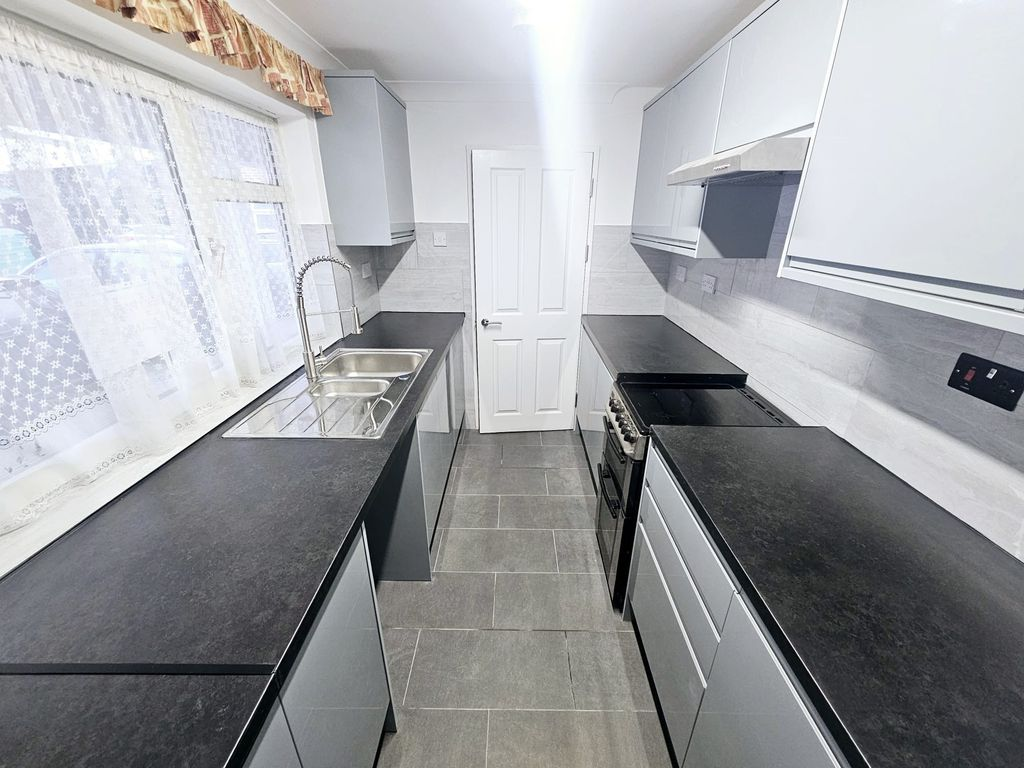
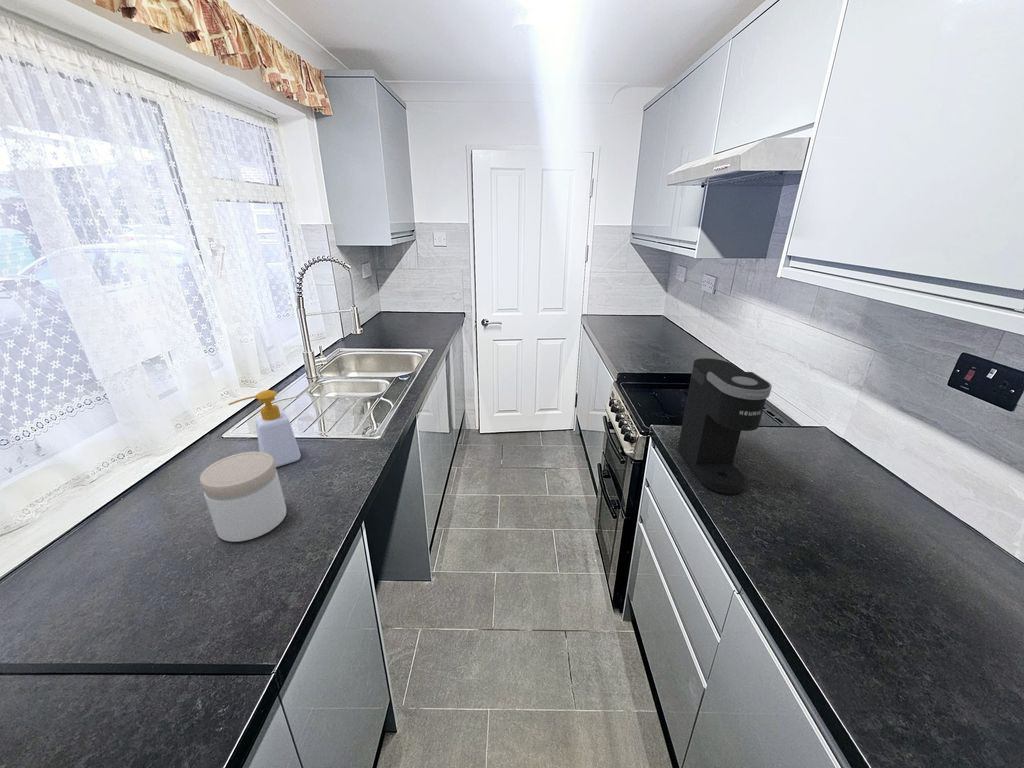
+ coffee maker (718, 421)
+ soap bottle (265, 428)
+ jar (245, 495)
